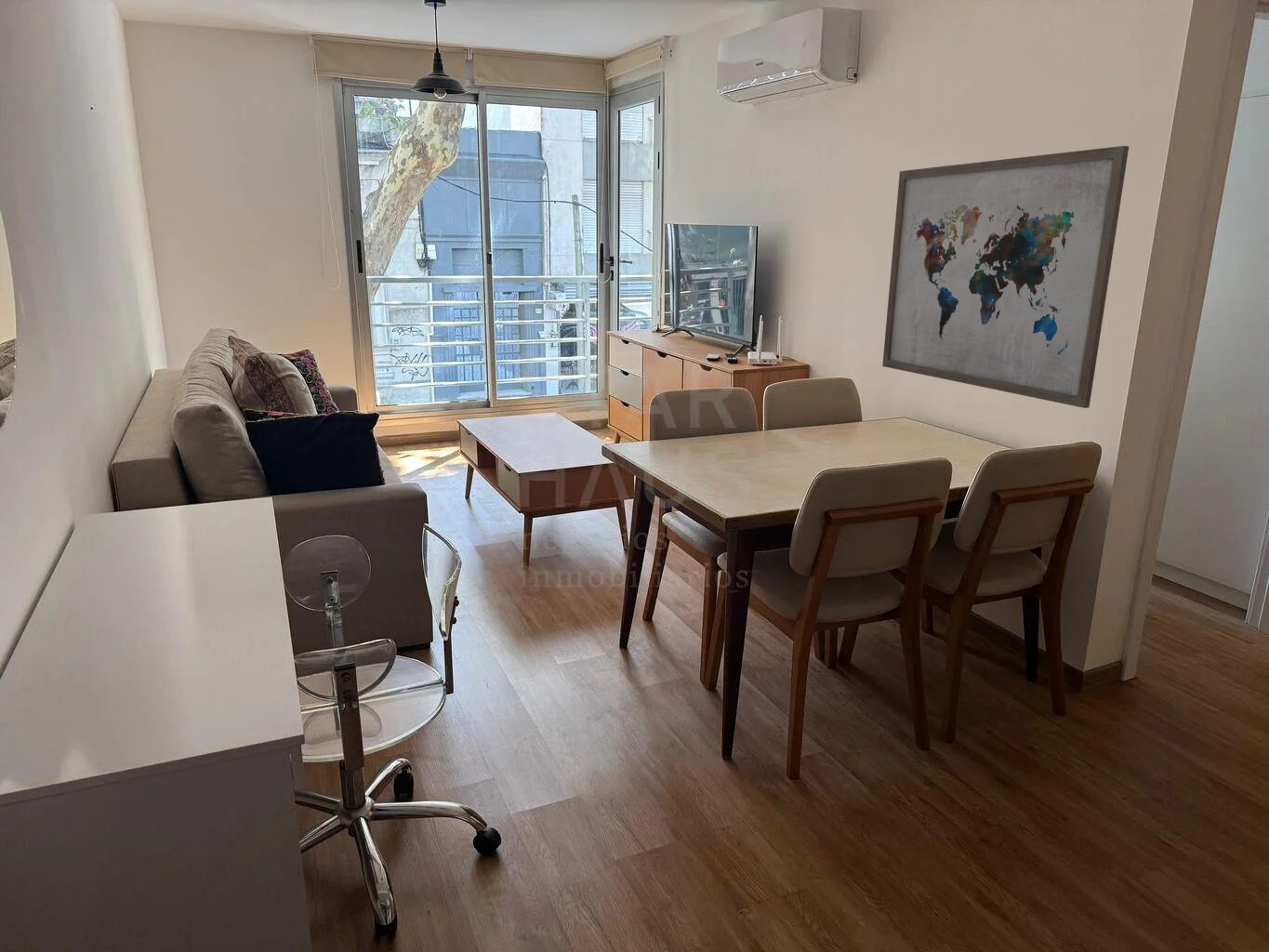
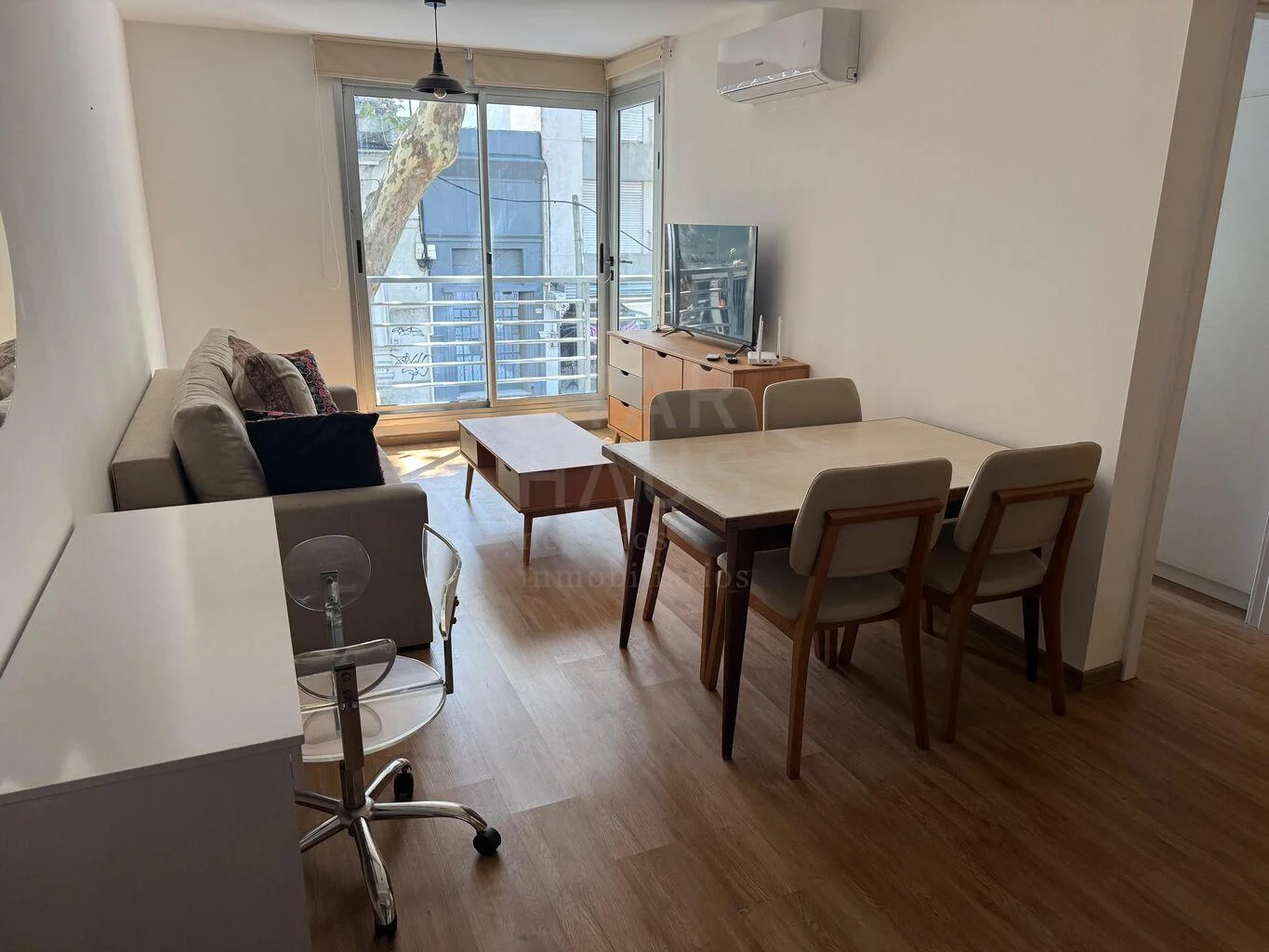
- wall art (984, 275)
